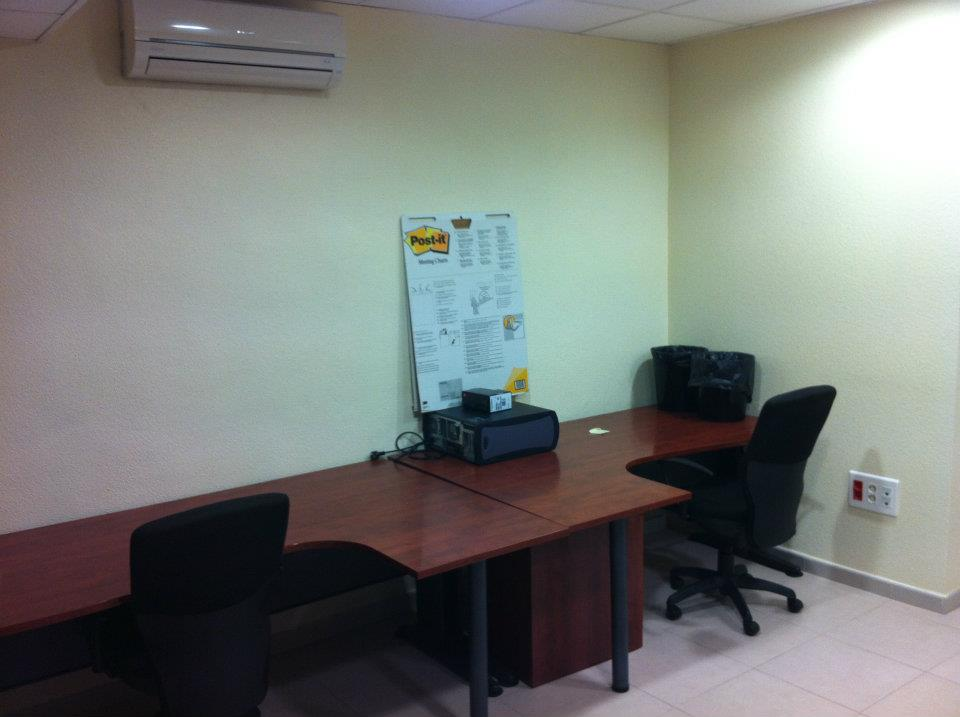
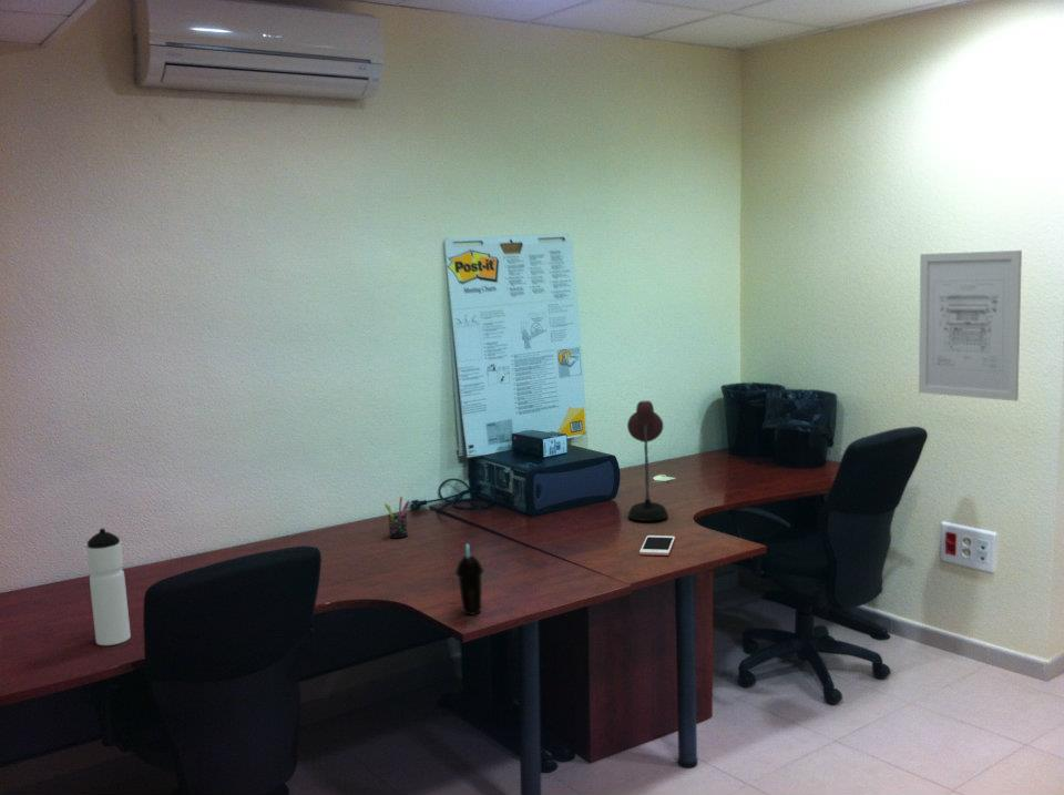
+ pen holder (396, 517)
+ desk lamp (646, 458)
+ cup (469, 578)
+ wall art (968, 325)
+ water bottle (108, 584)
+ cell phone (657, 544)
